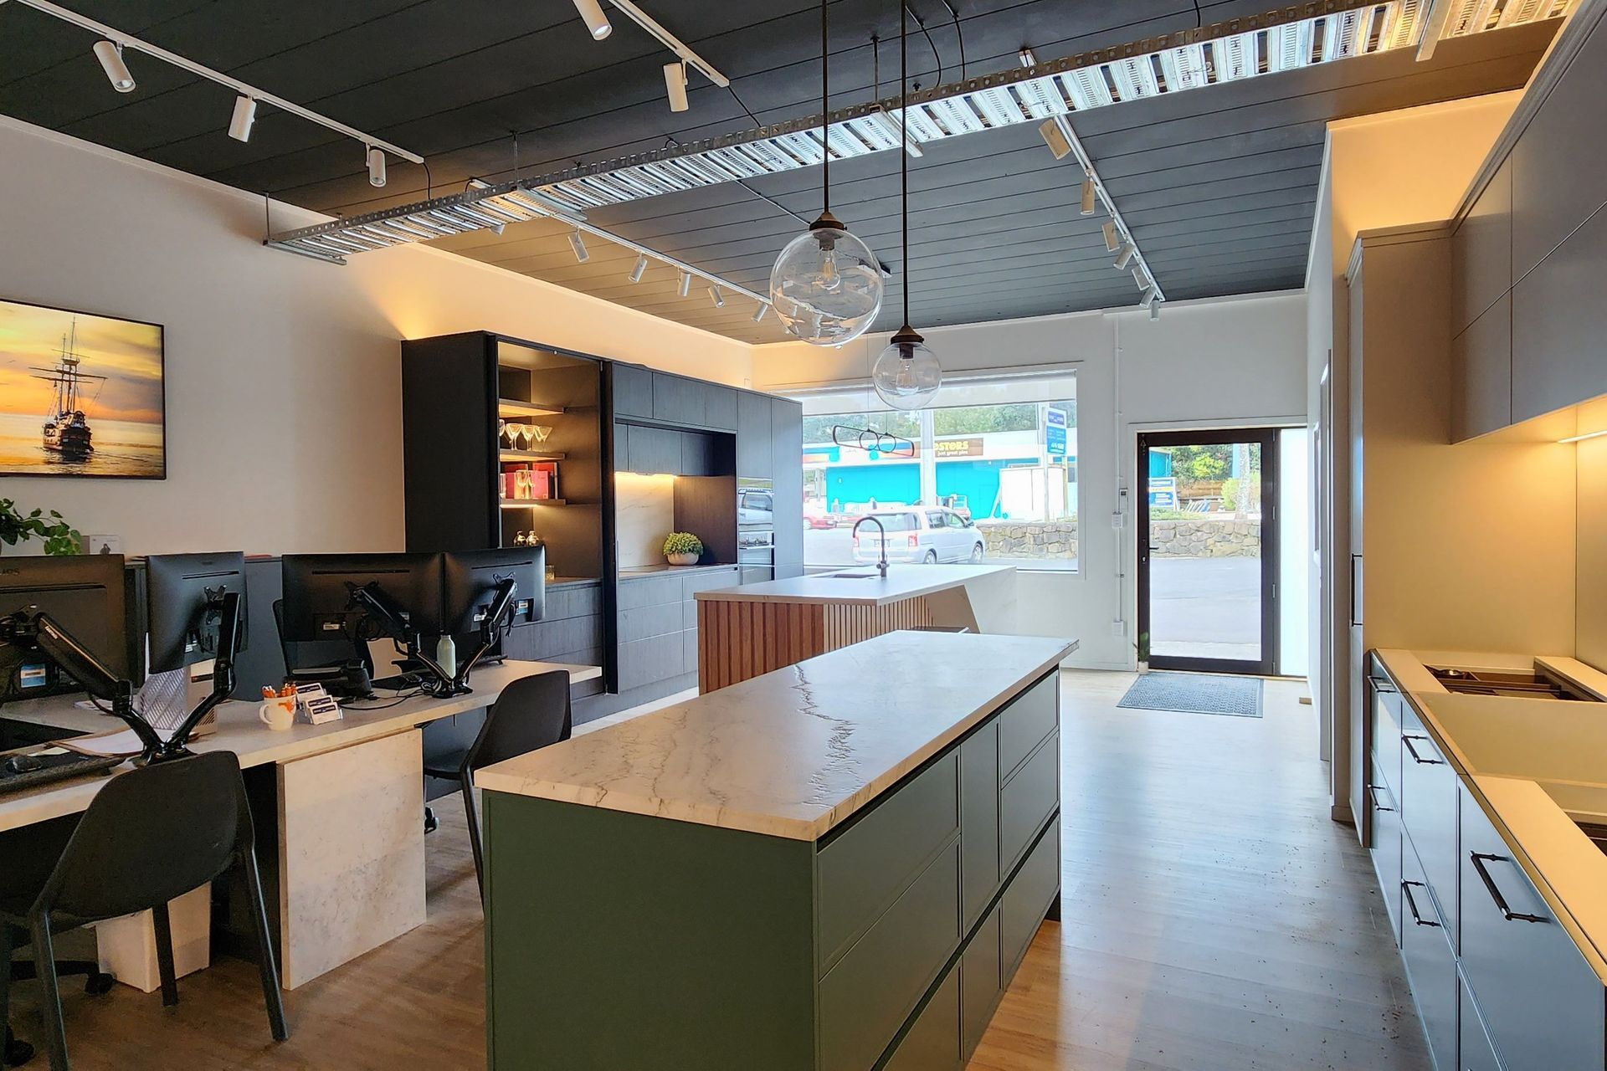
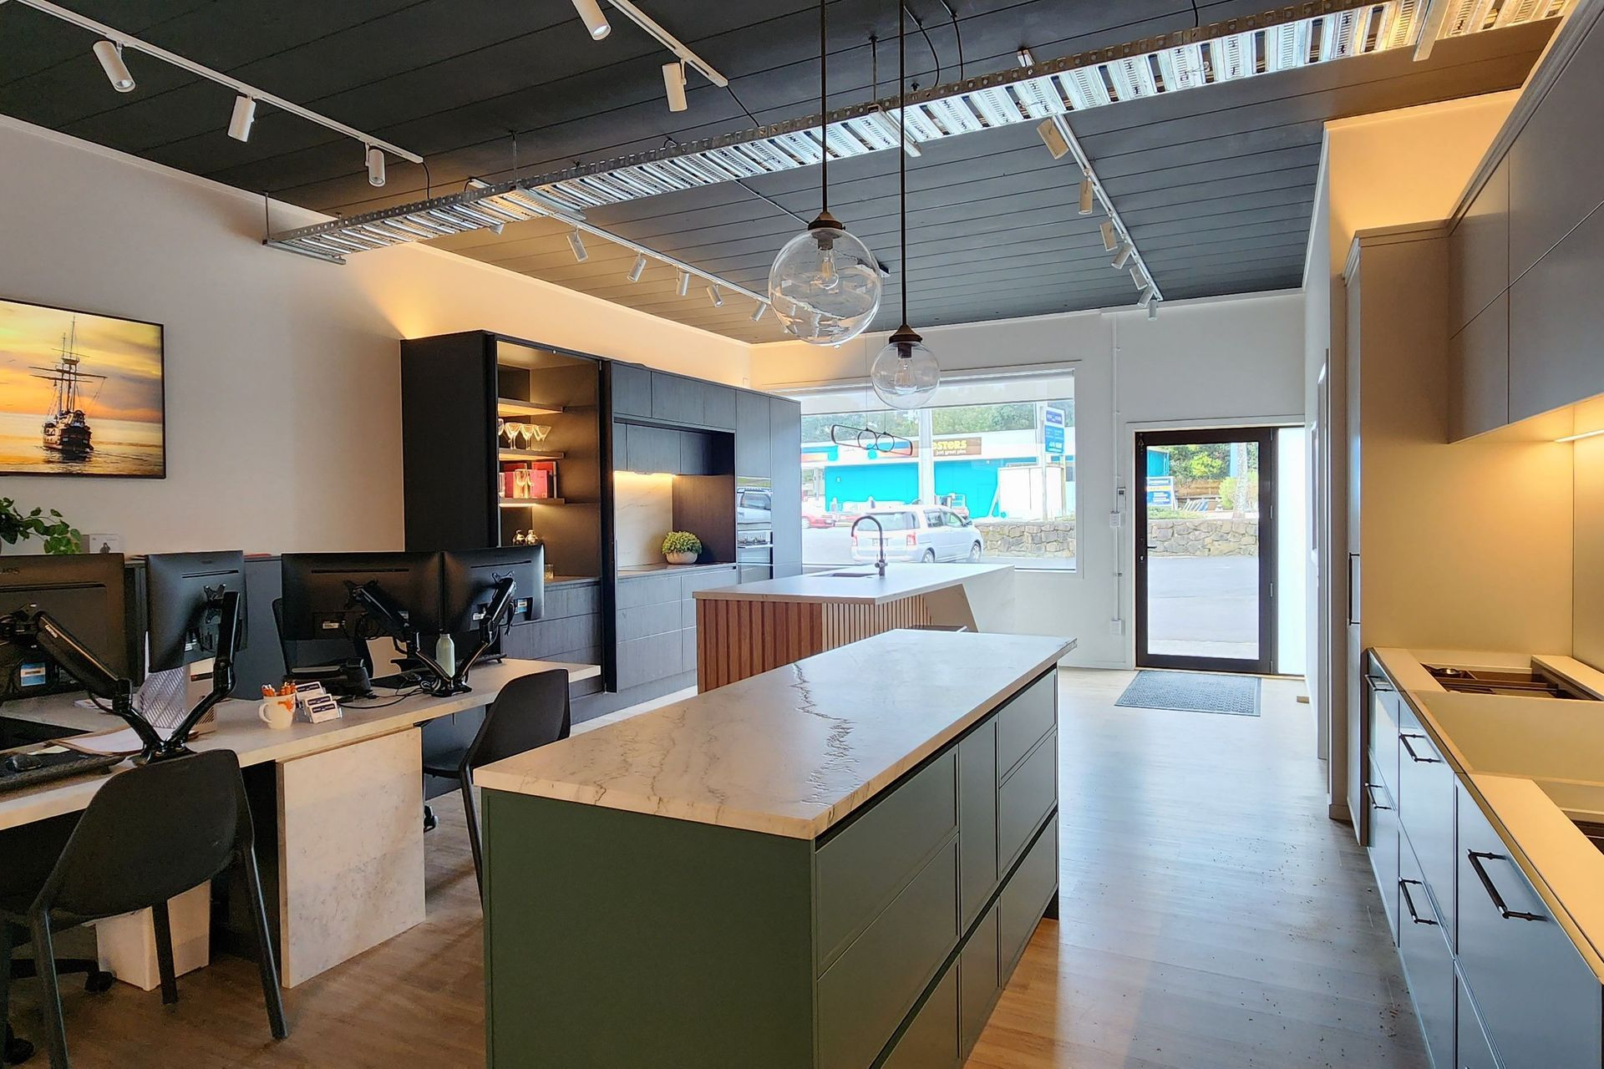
- potted plant (1142, 654)
